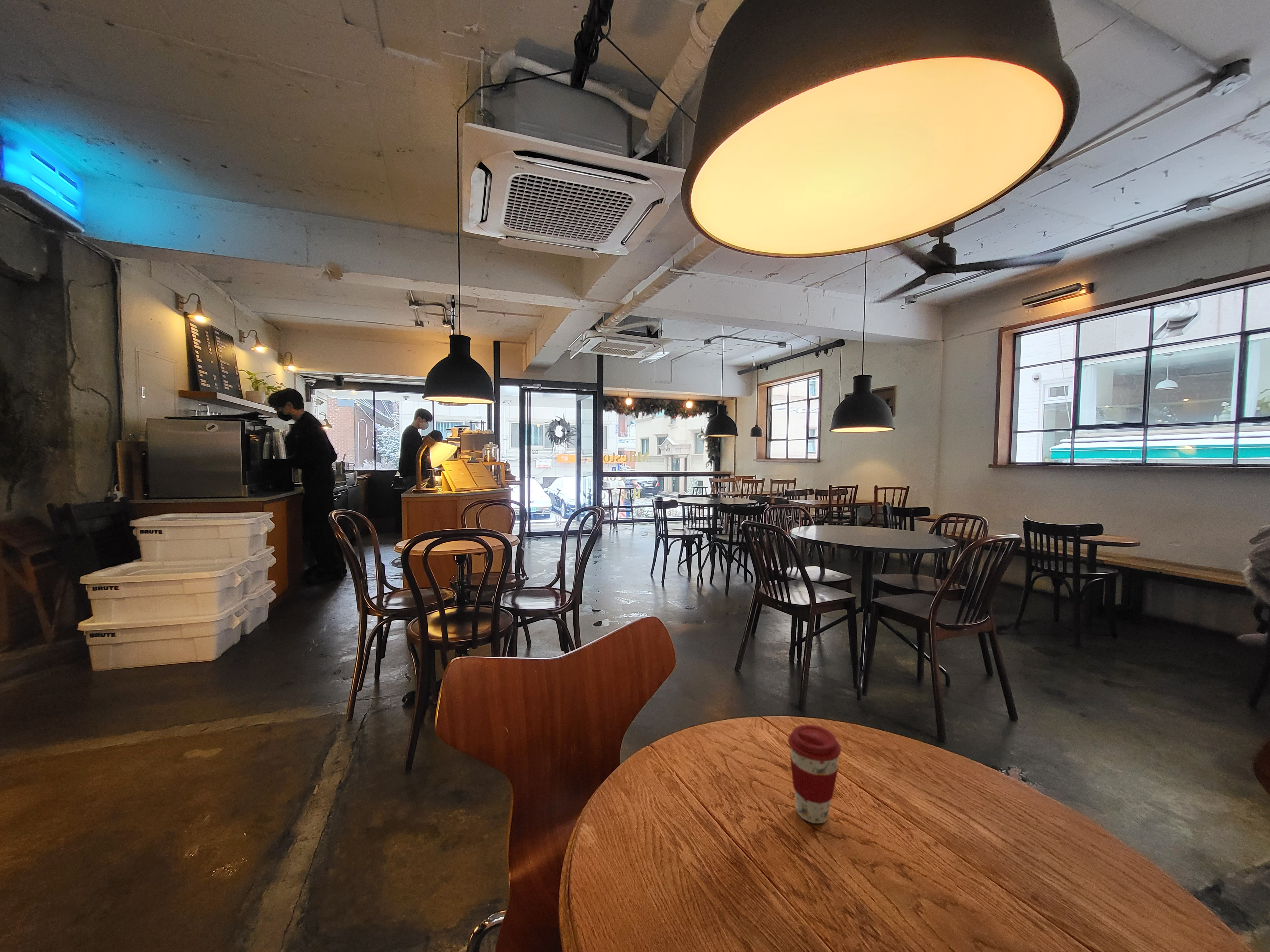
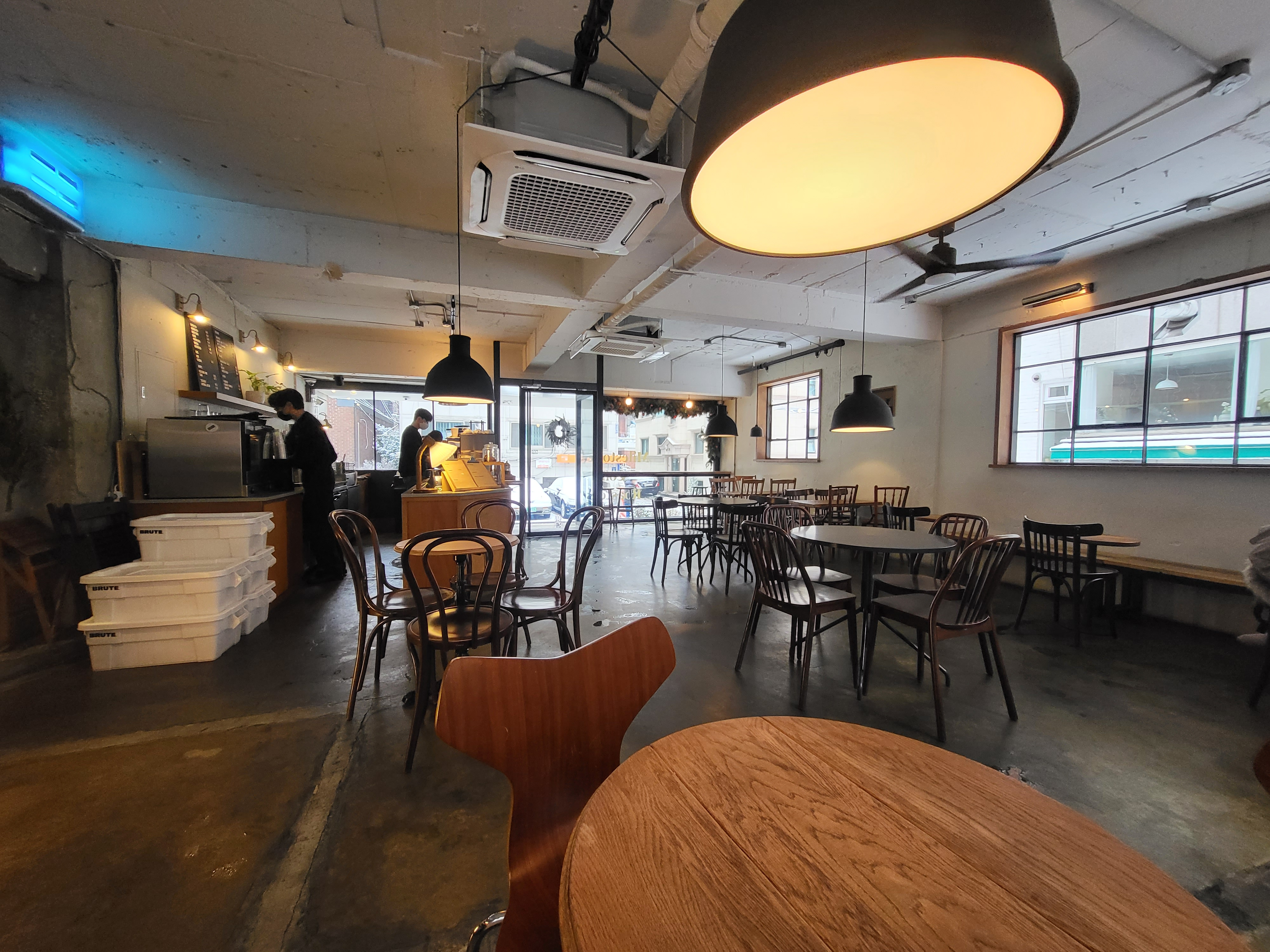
- coffee cup (813, 774)
